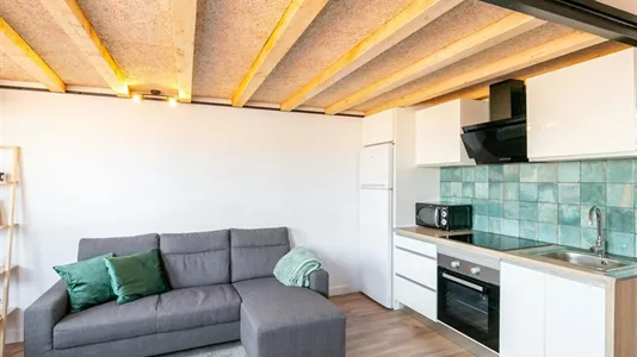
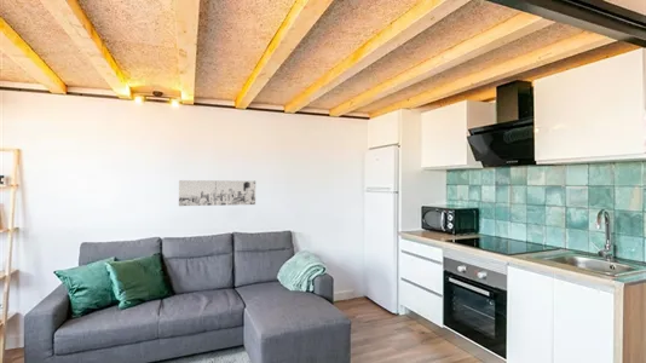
+ wall art (218, 192)
